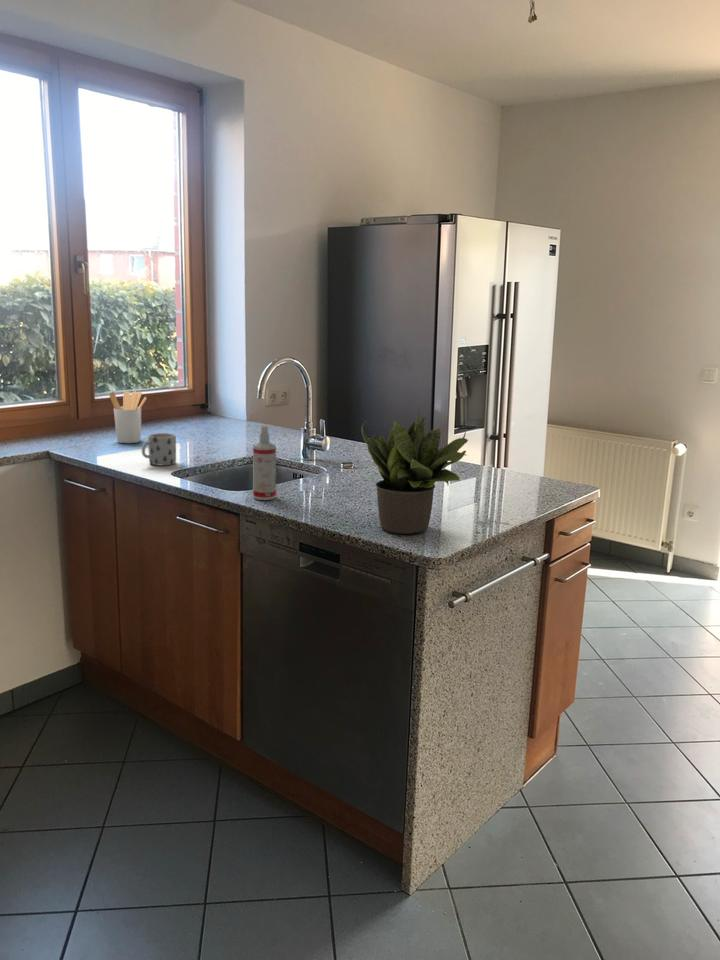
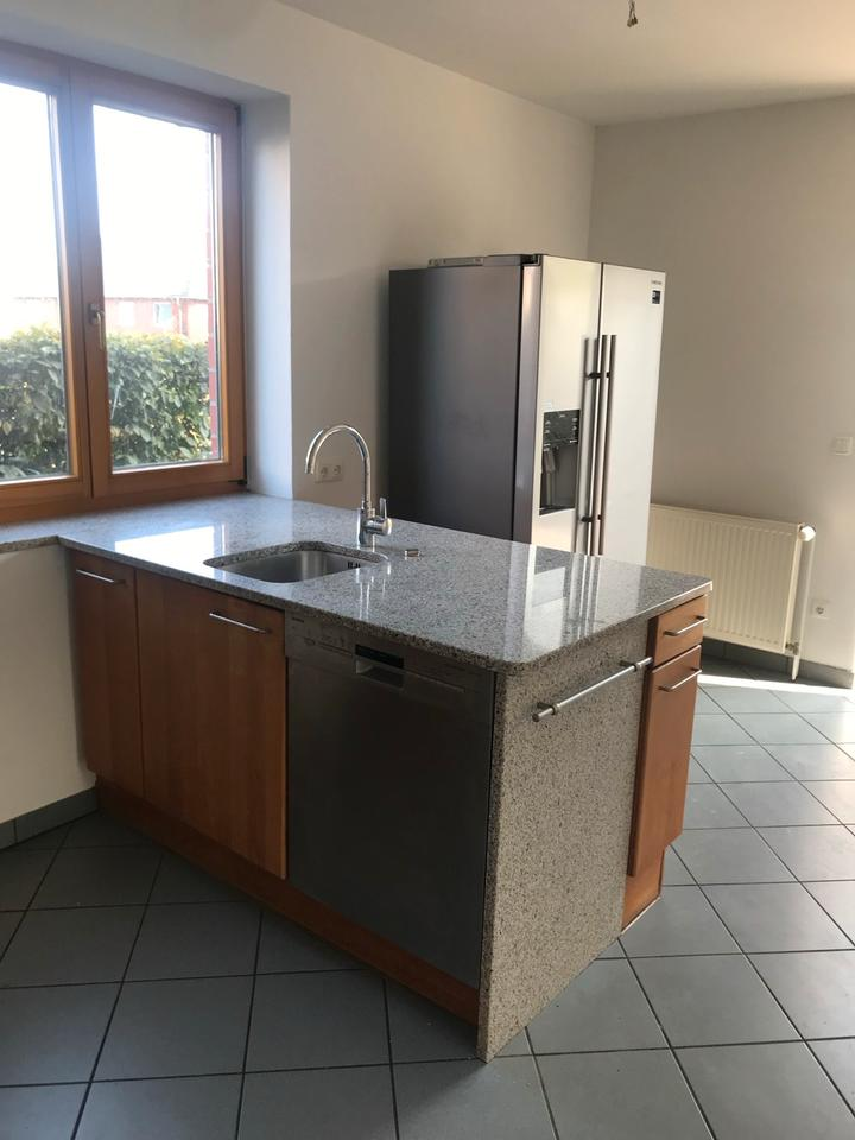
- potted plant (415, 472)
- utensil holder (129, 415)
- spray bottle (264, 461)
- mug (158, 449)
